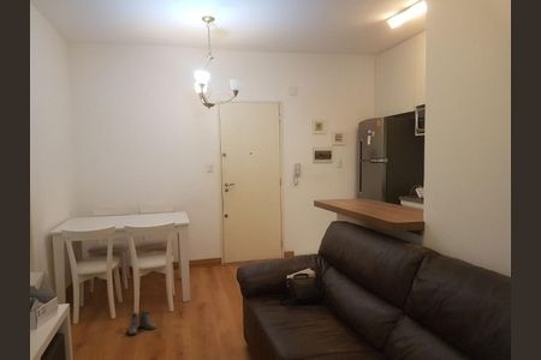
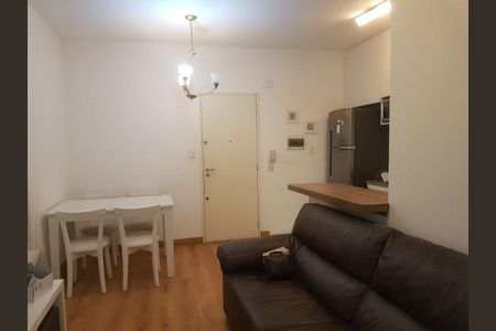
- boots (139, 322)
